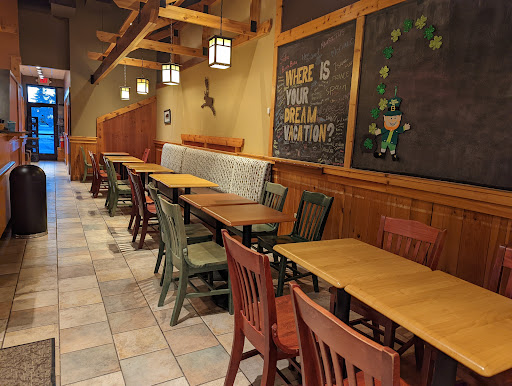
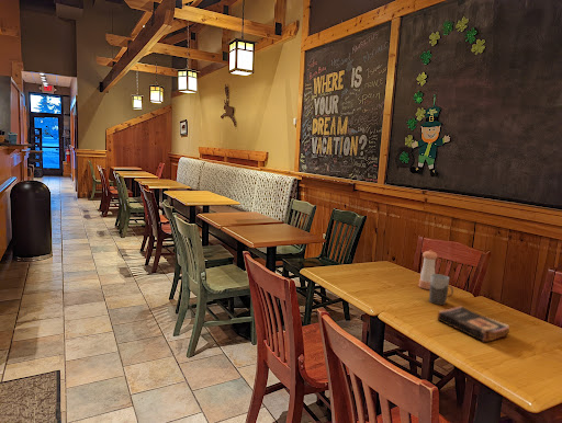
+ pepper shaker (428, 268)
+ mug (441, 290)
+ book (472, 321)
